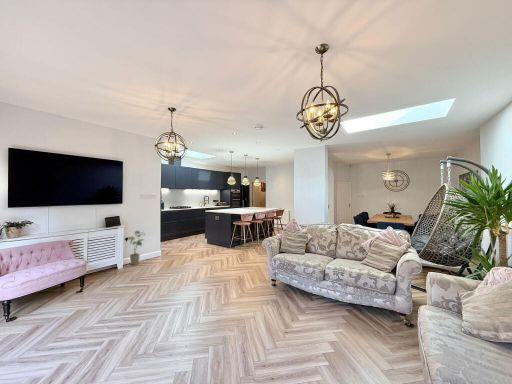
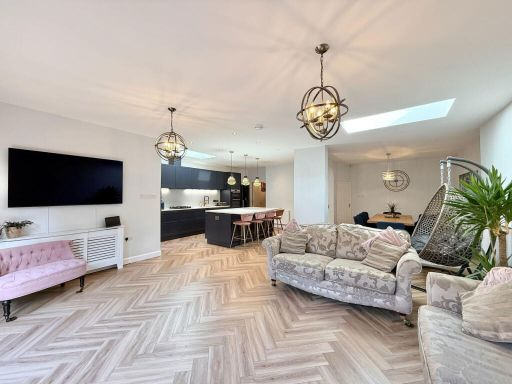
- house plant (136, 247)
